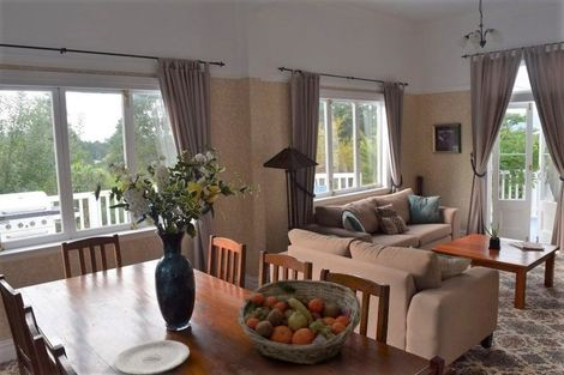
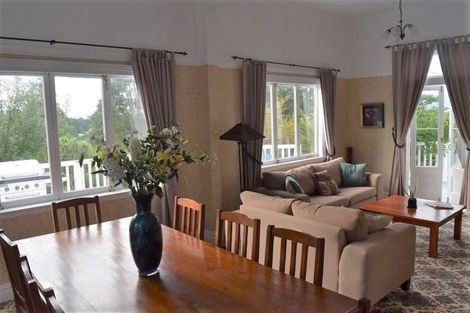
- plate (152, 358)
- fruit basket (299, 319)
